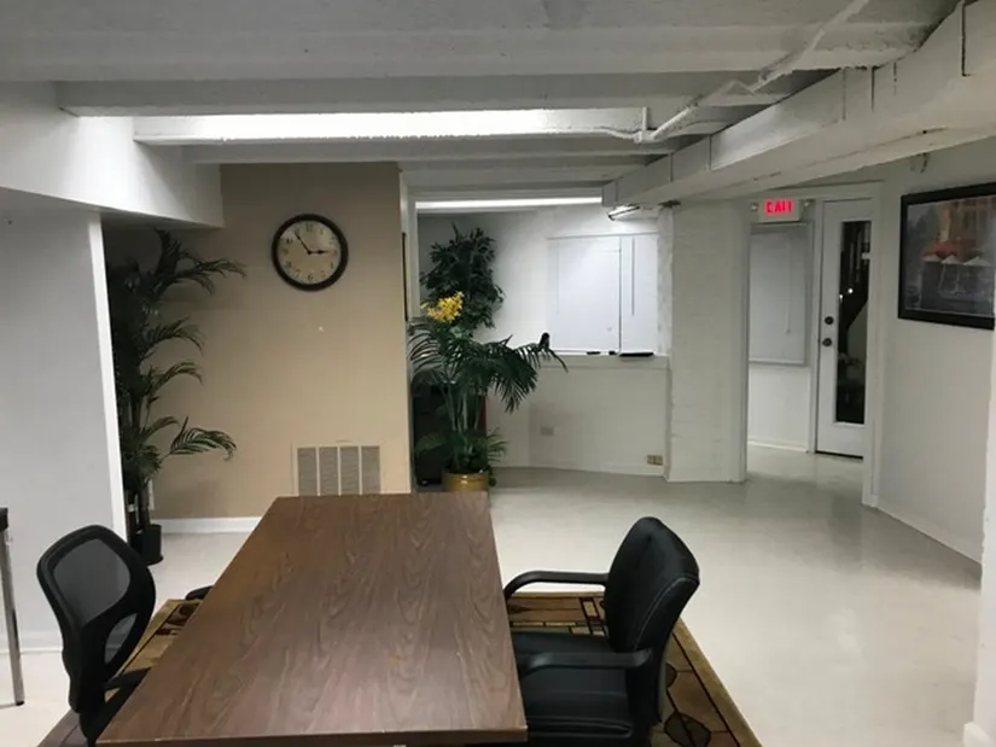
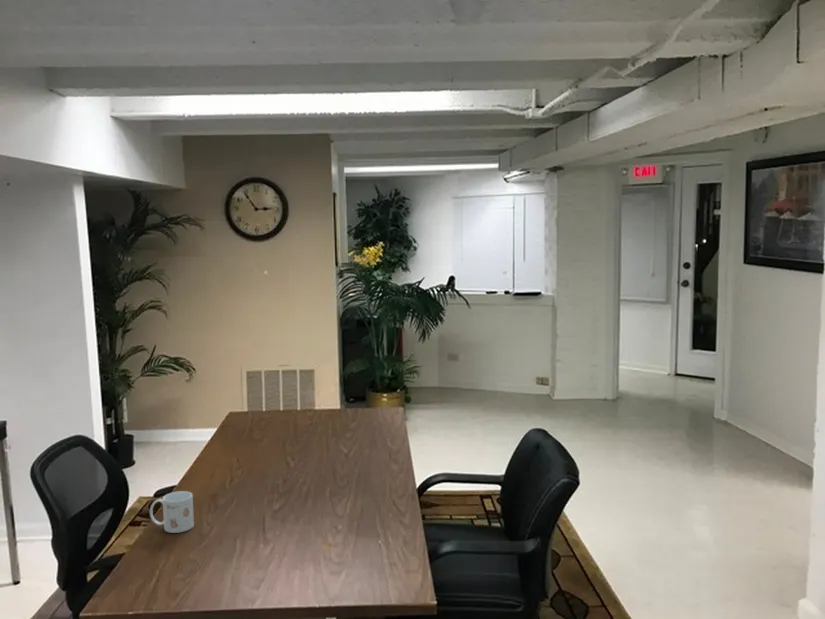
+ mug (171, 512)
